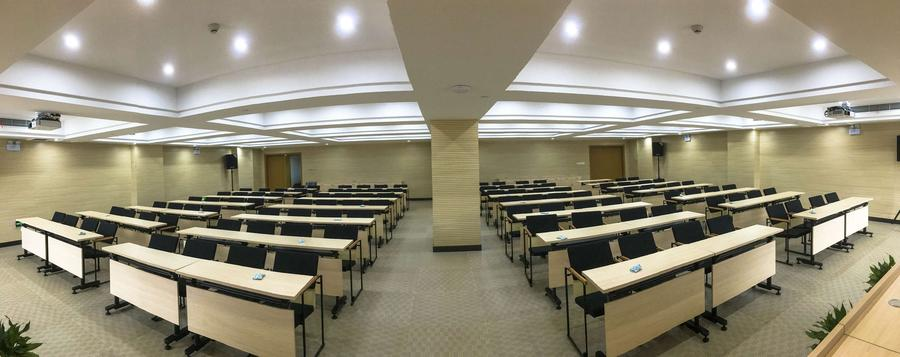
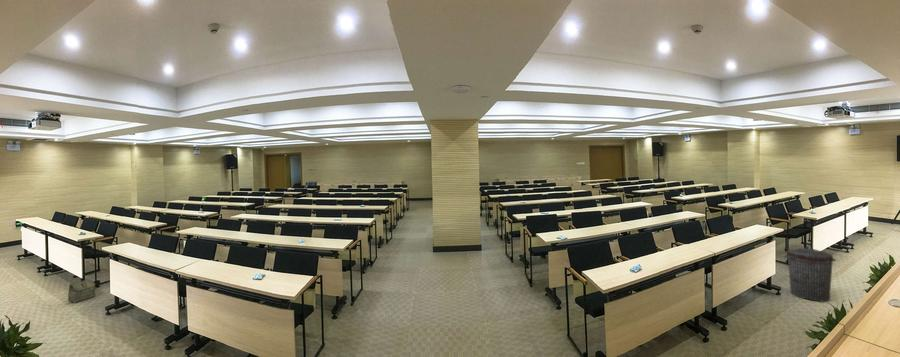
+ bag (82, 290)
+ trash can (809, 271)
